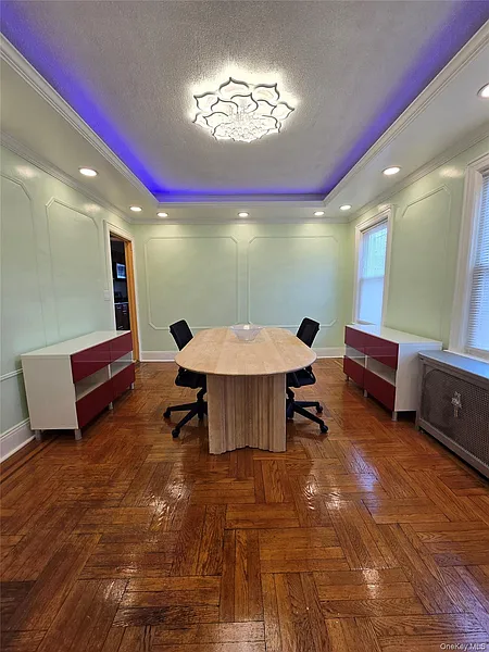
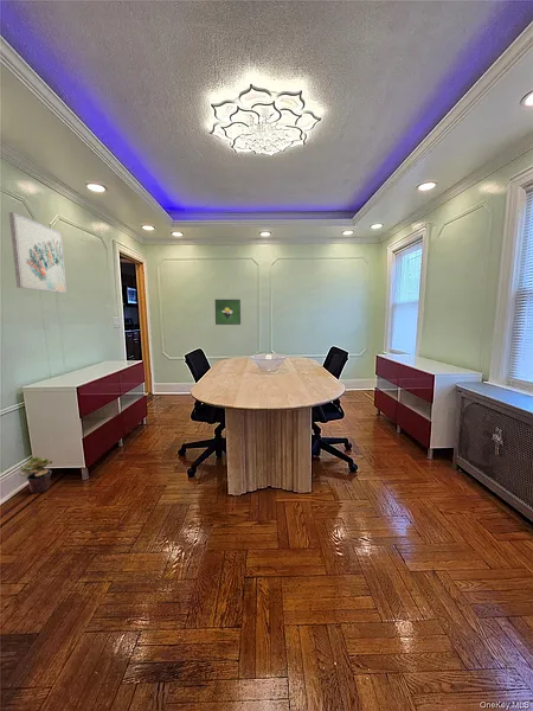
+ potted plant (36, 473)
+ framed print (227, 312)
+ wall art (40, 257)
